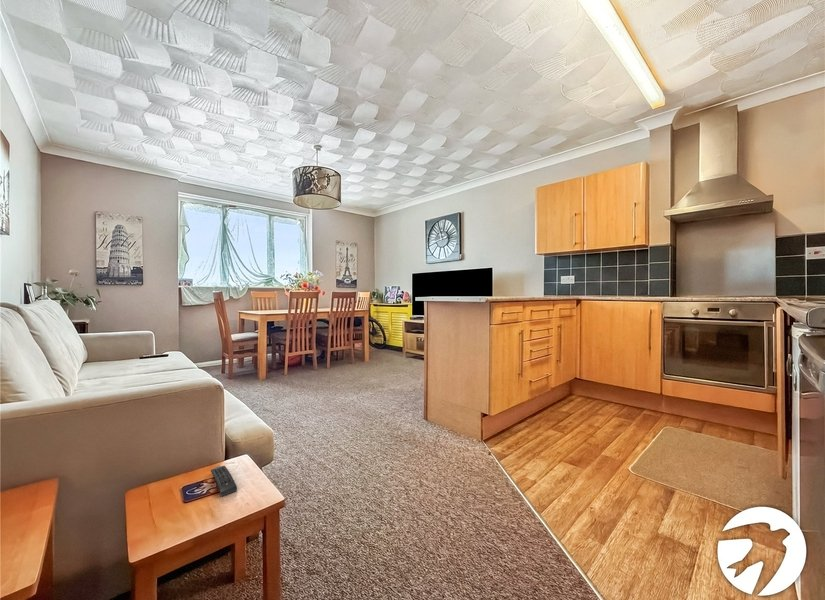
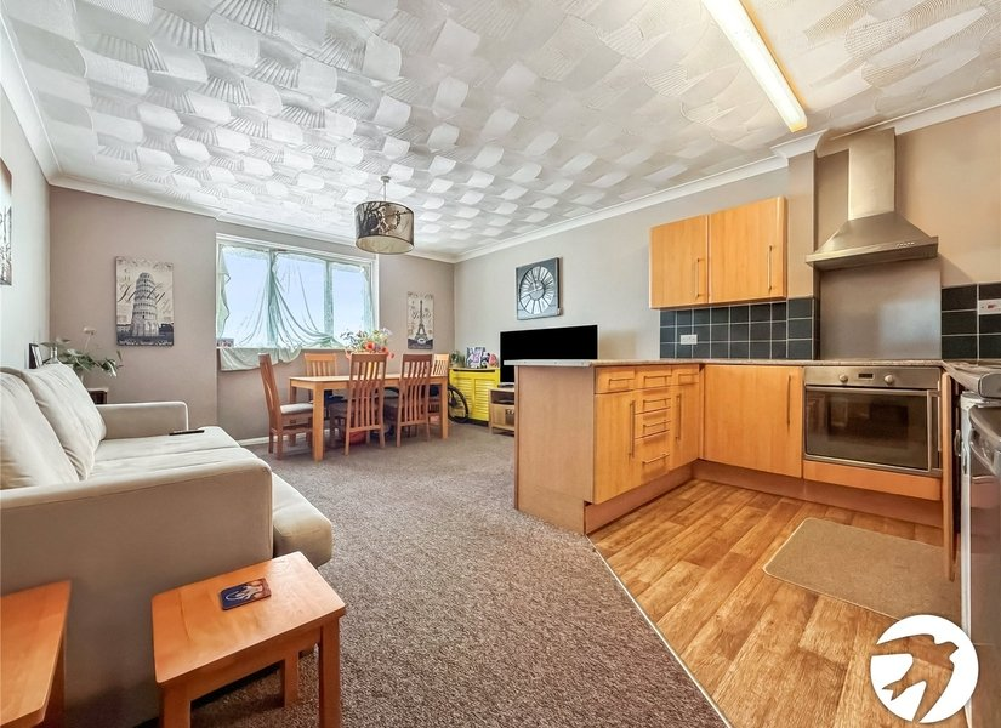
- remote control (222, 478)
